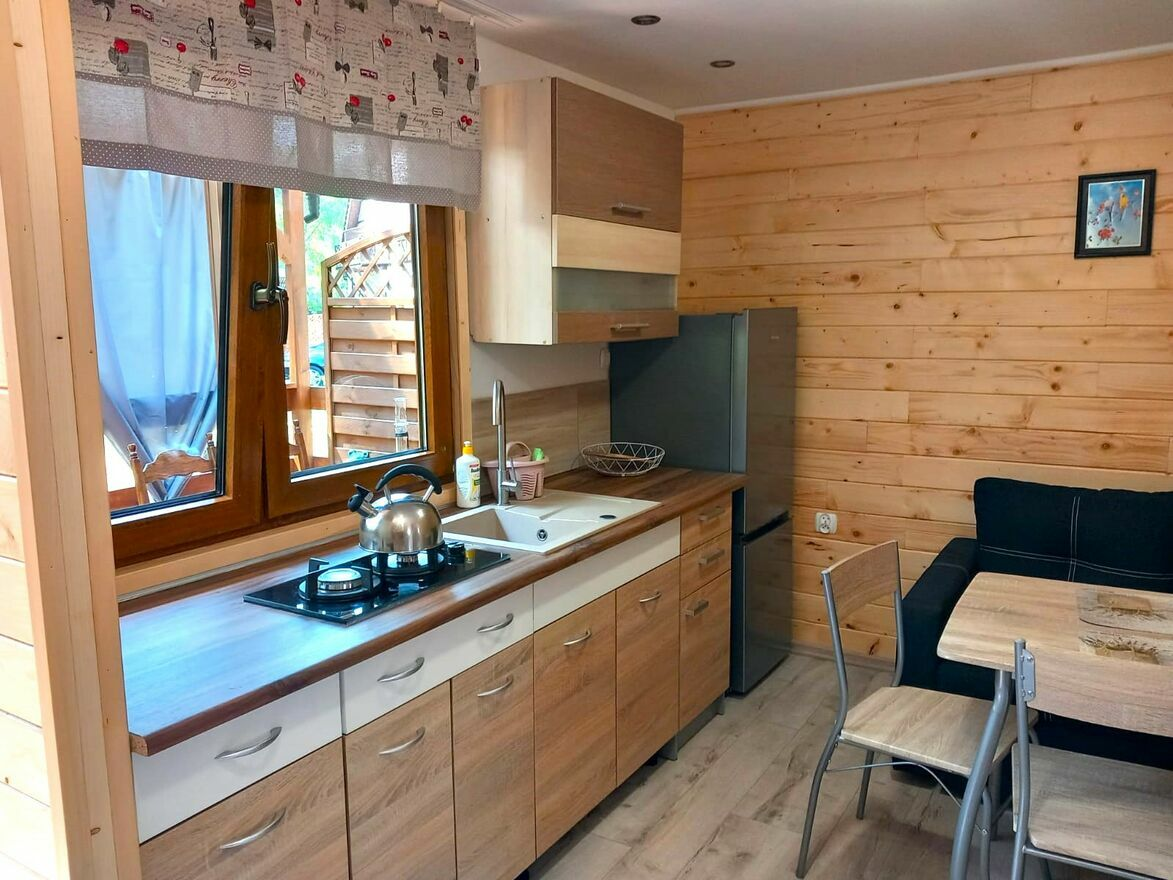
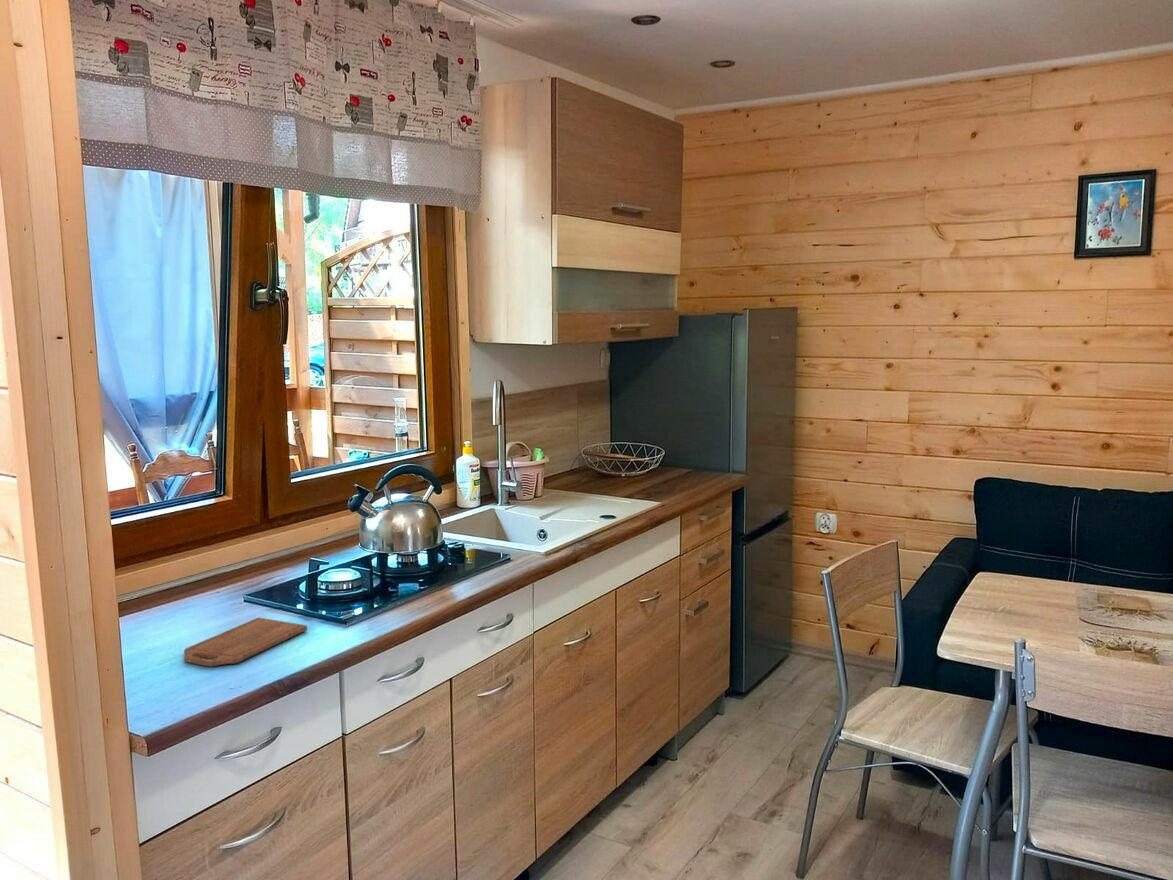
+ cutting board (242, 641)
